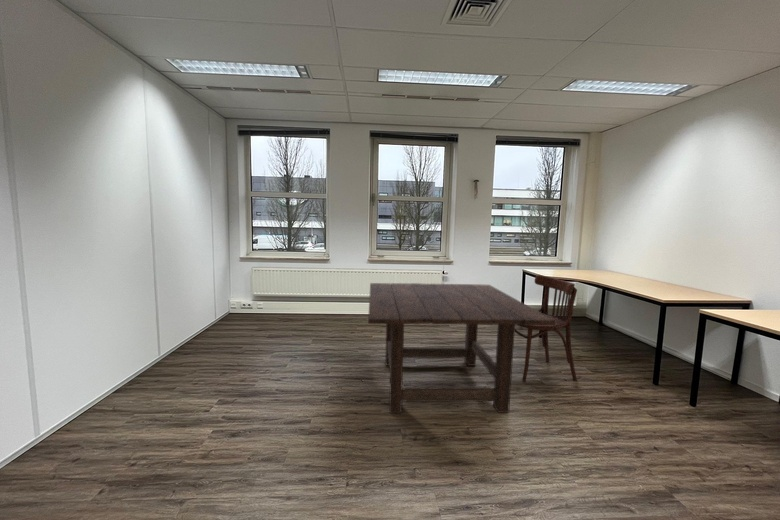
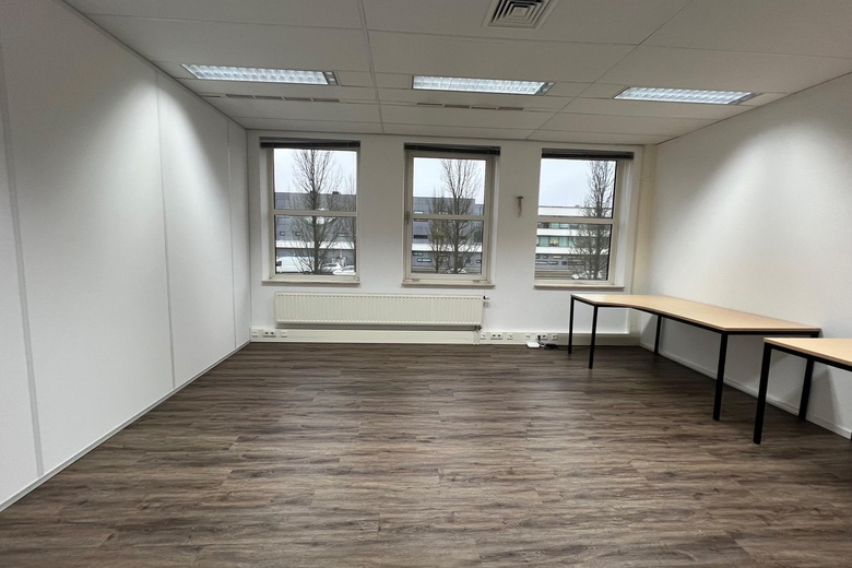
- dining table (441, 347)
- dining chair (539, 325)
